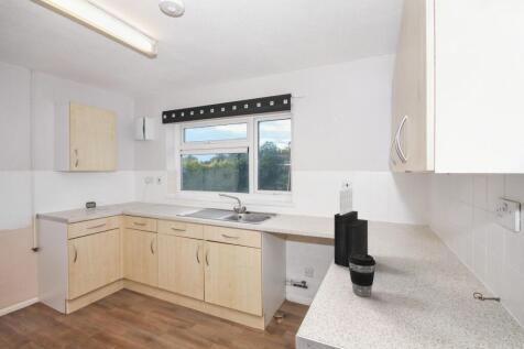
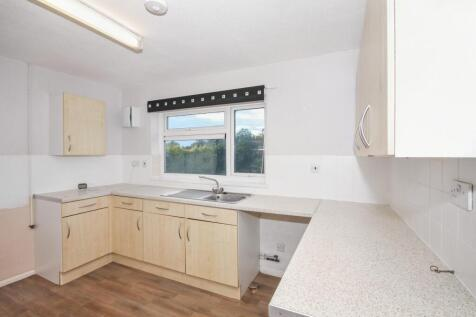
- coffee cup (361, 274)
- knife block (353, 225)
